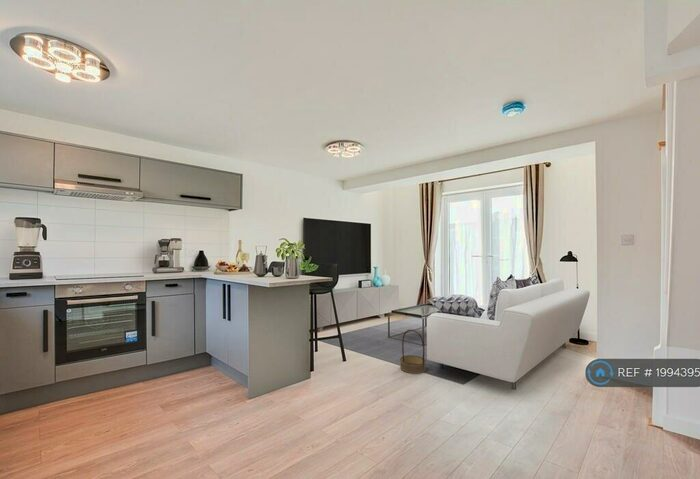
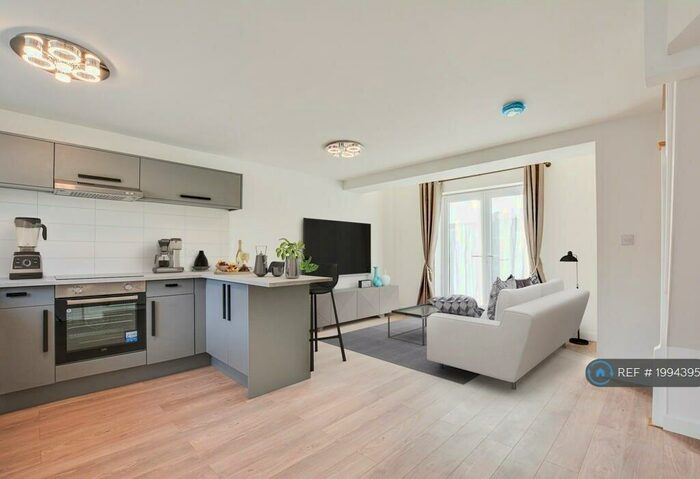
- basket (412, 355)
